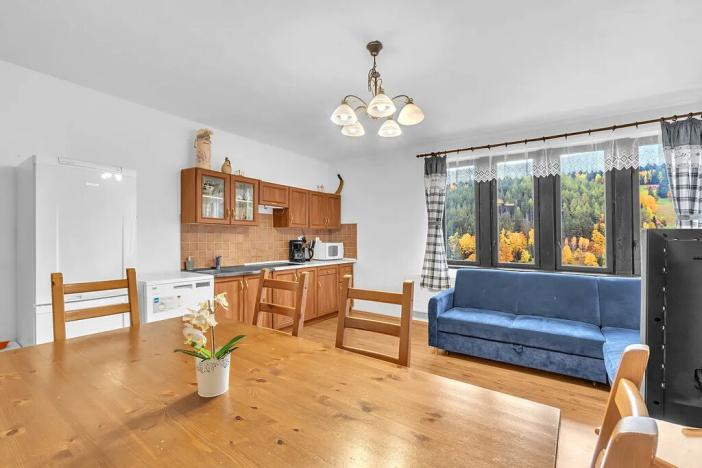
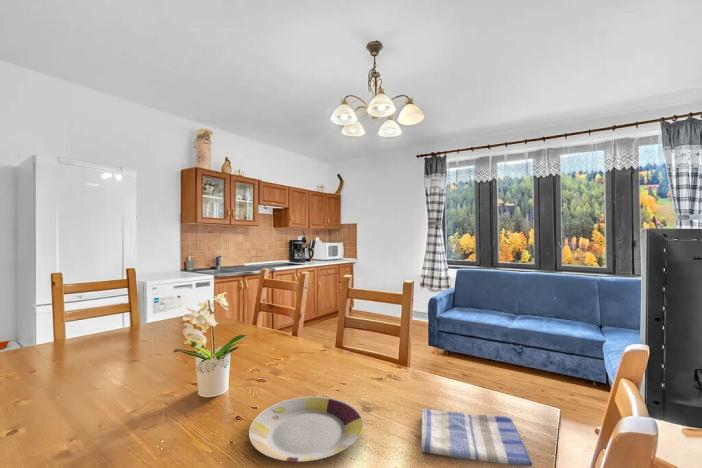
+ dish towel (469, 433)
+ plate (307, 427)
